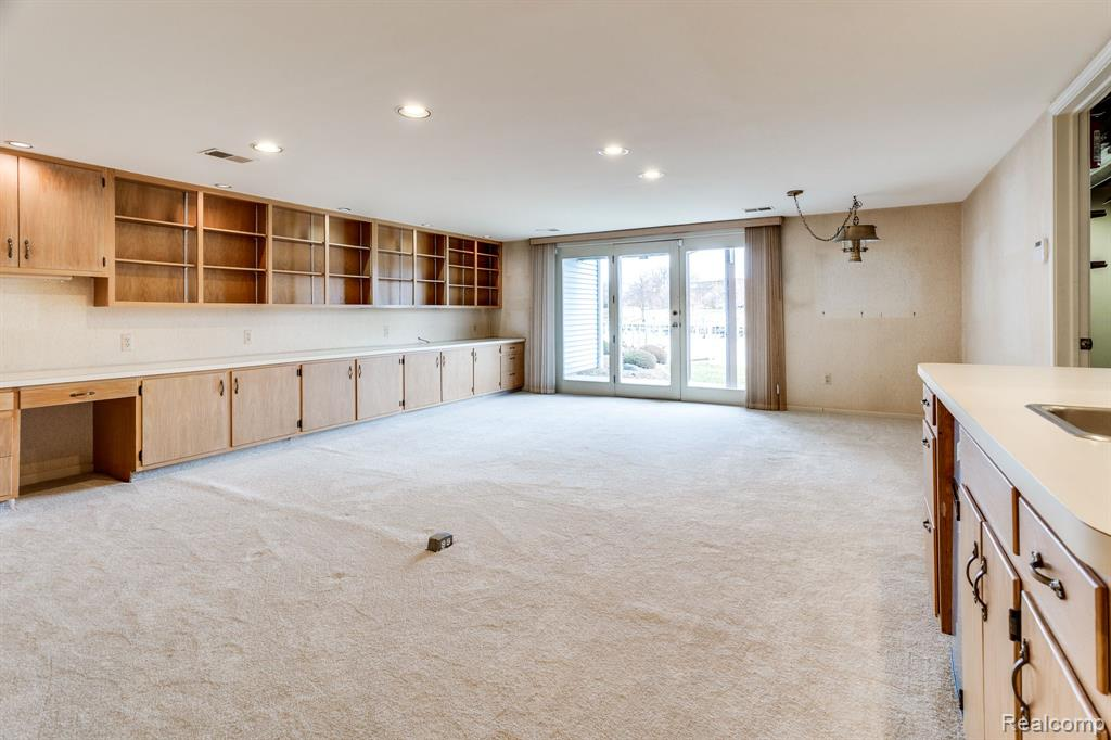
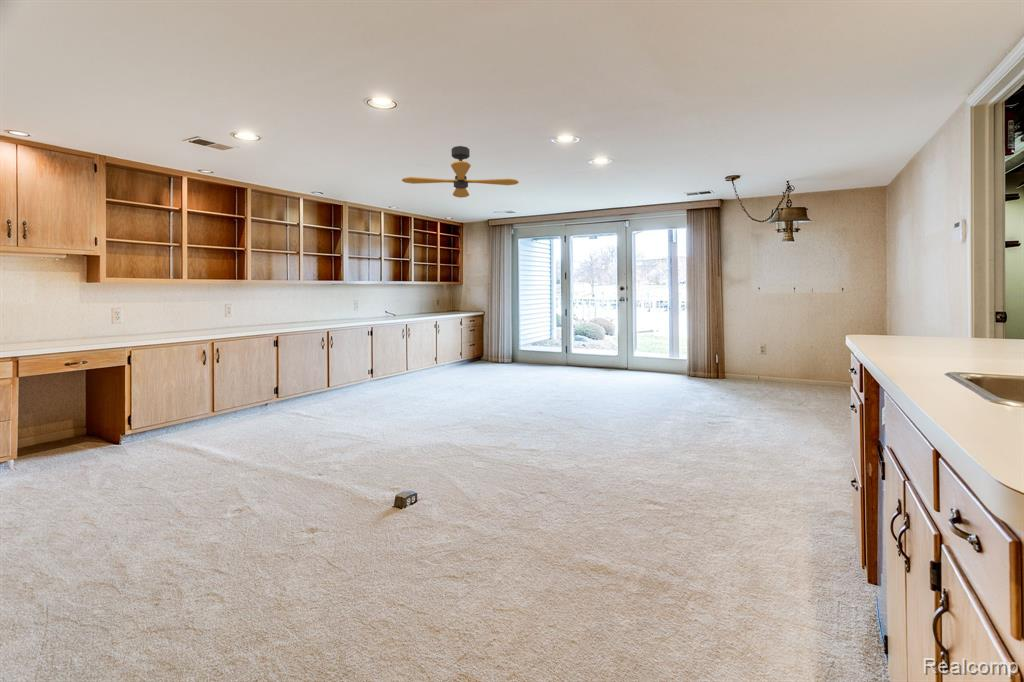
+ ceiling fan (460, 167)
